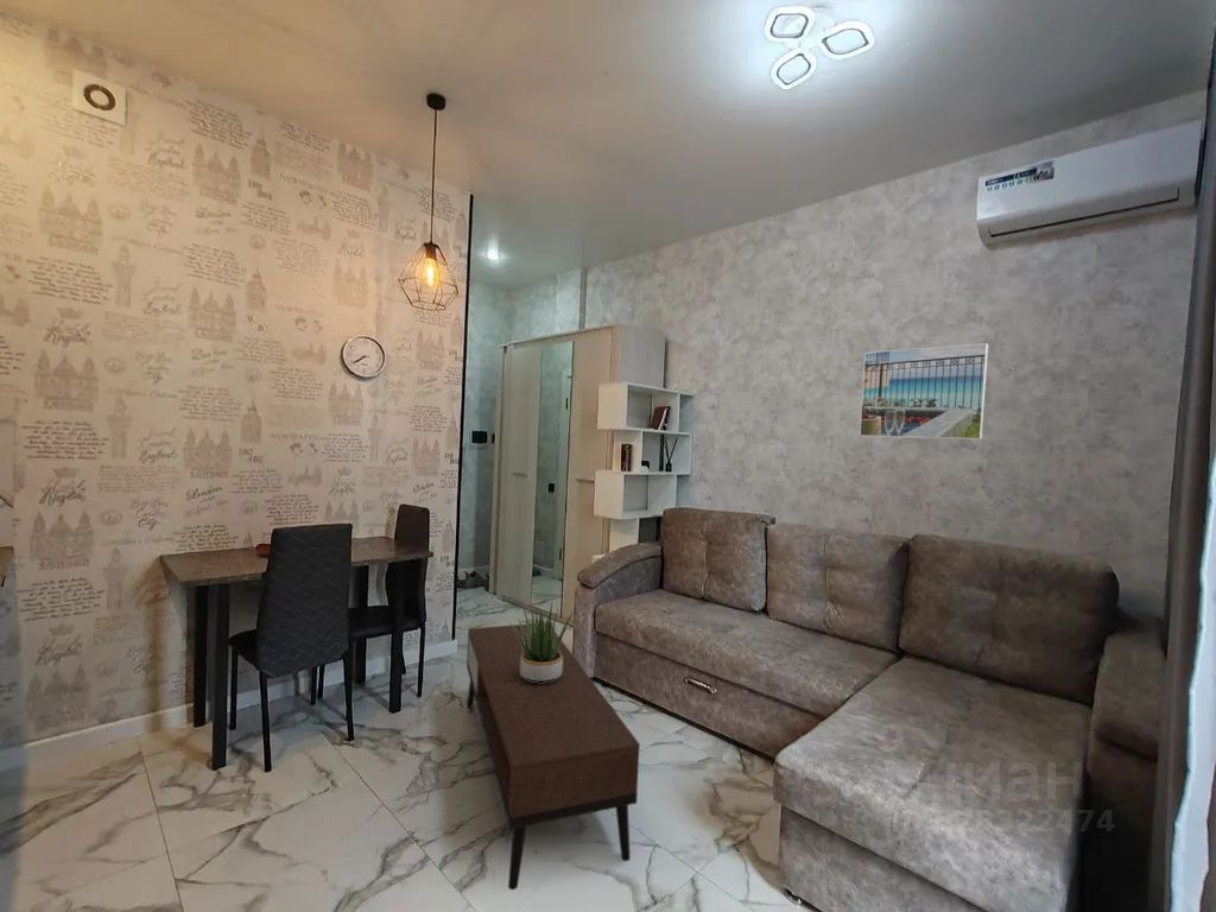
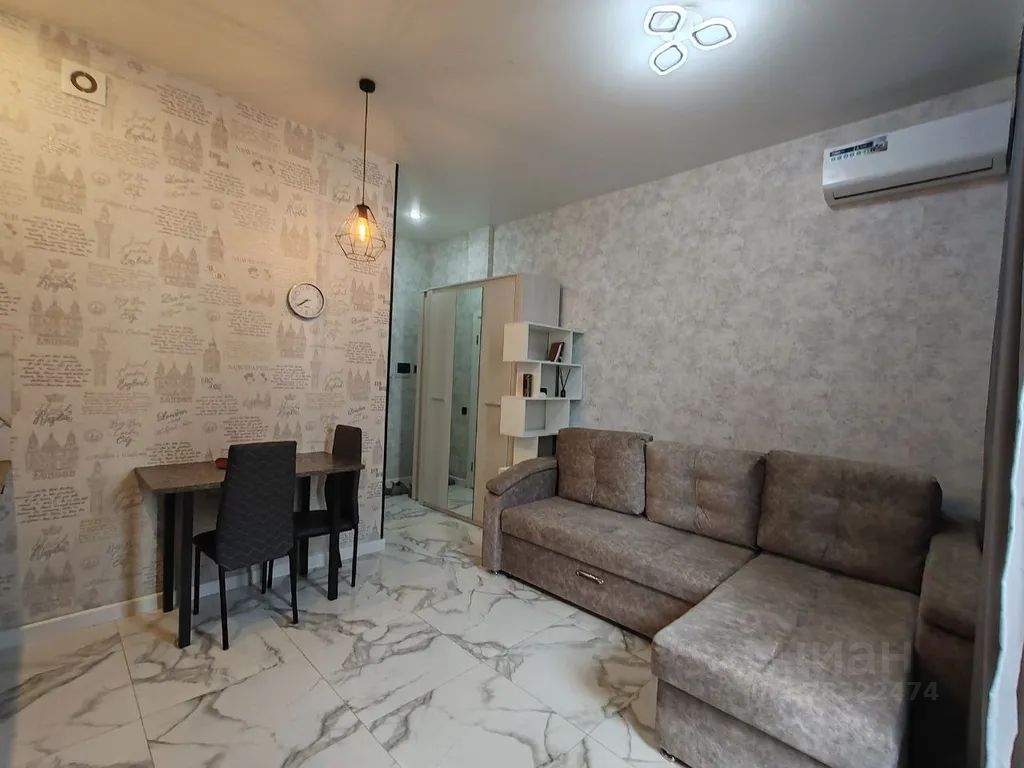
- coffee table (533, 720)
- potted plant (543, 640)
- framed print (919, 393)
